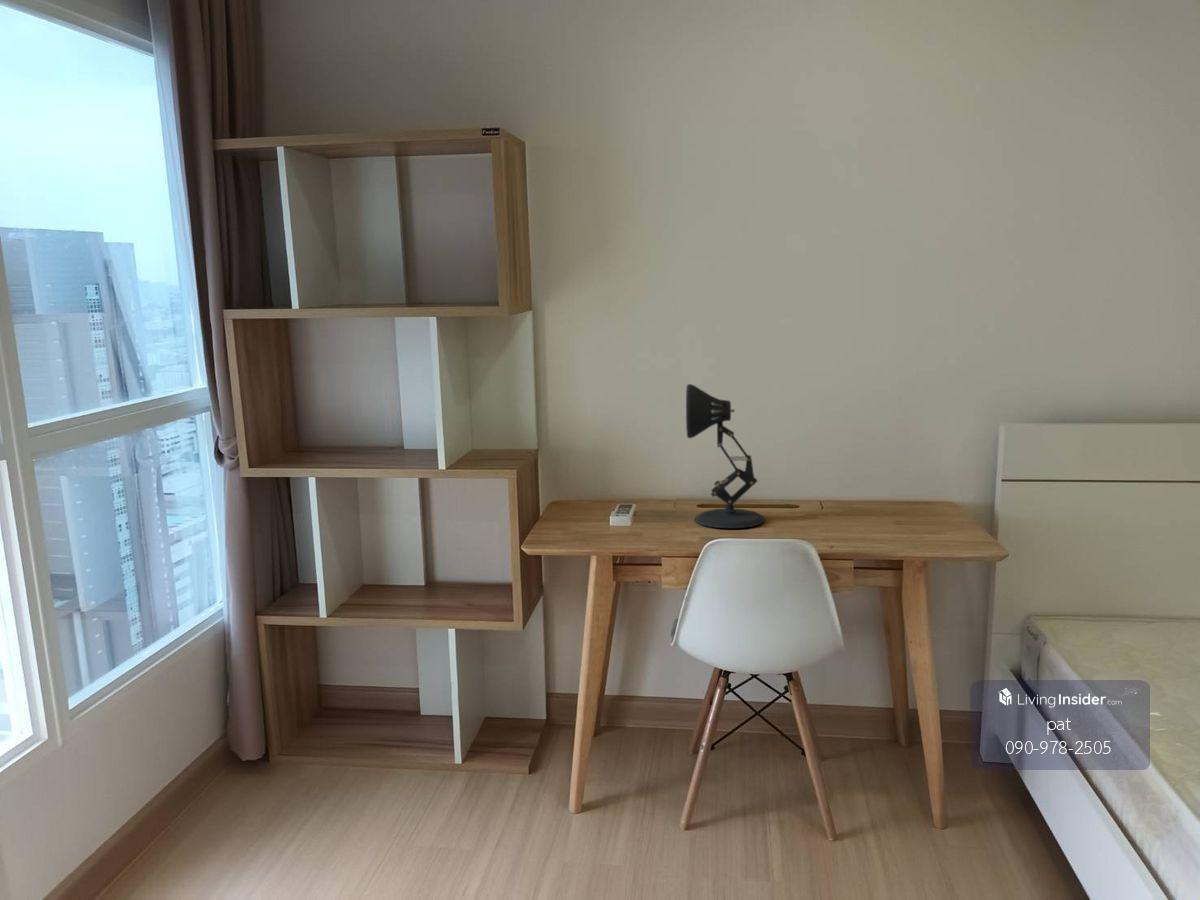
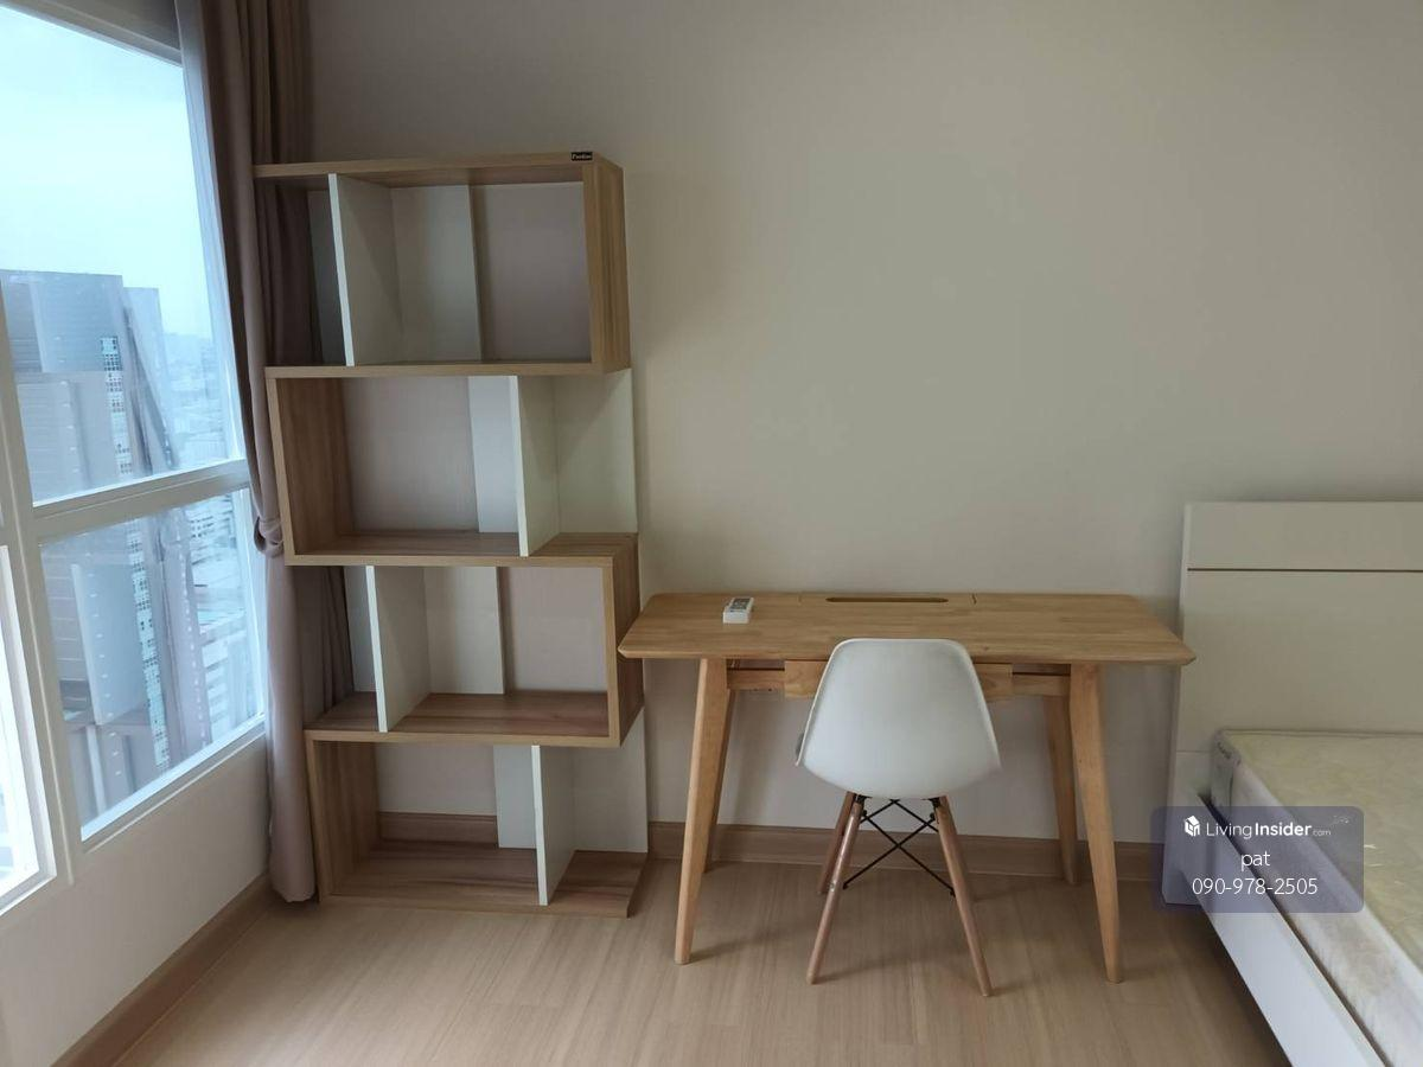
- desk lamp (726, 452)
